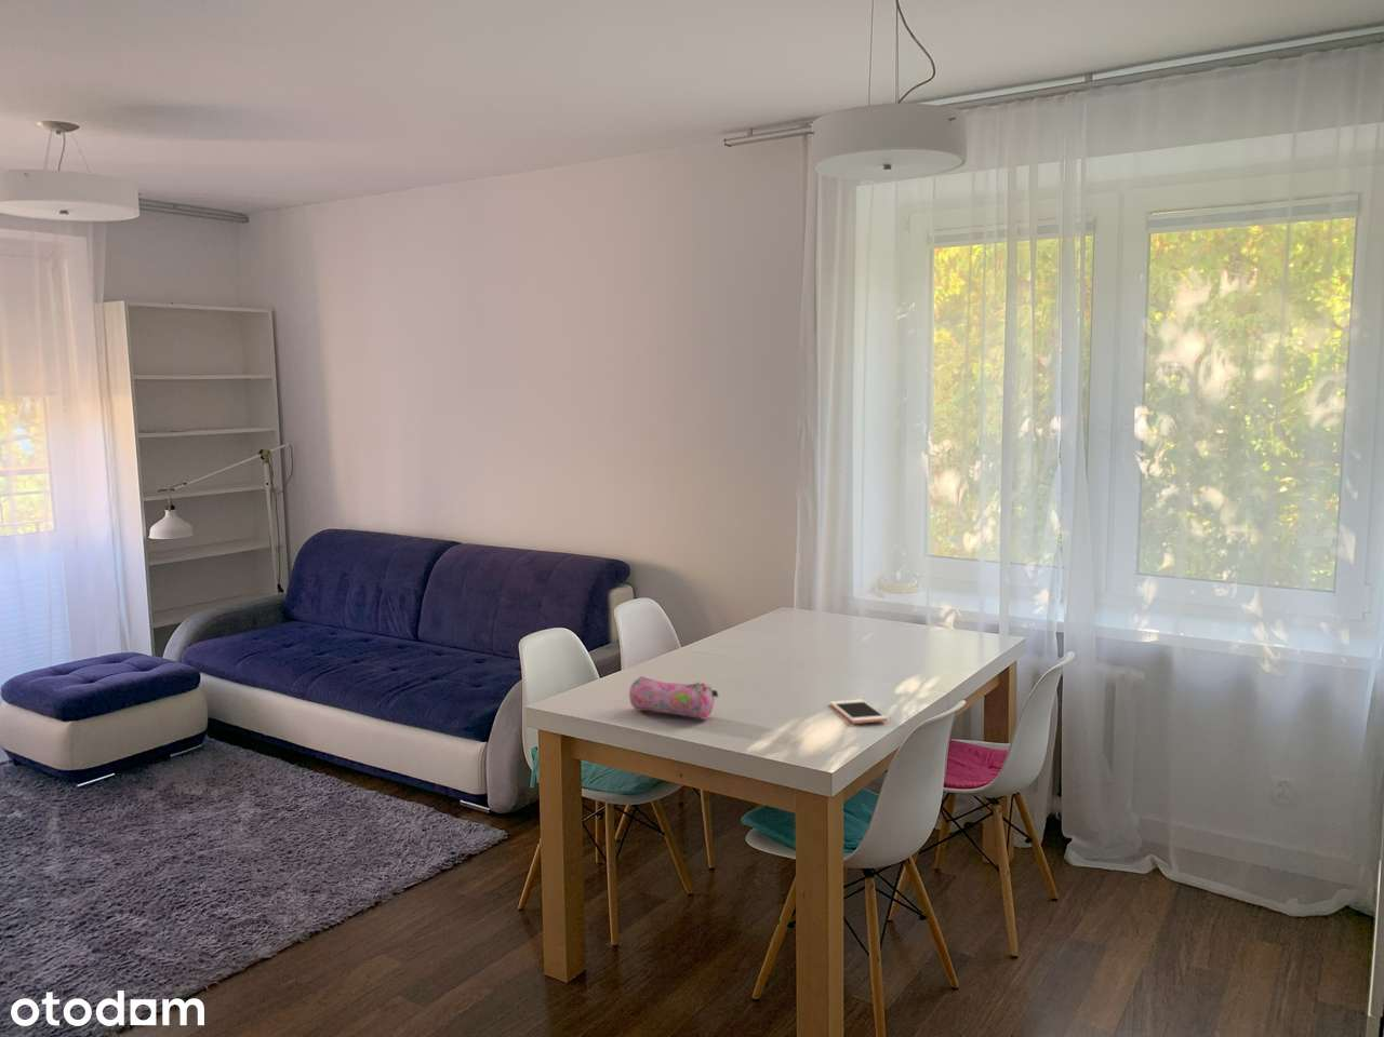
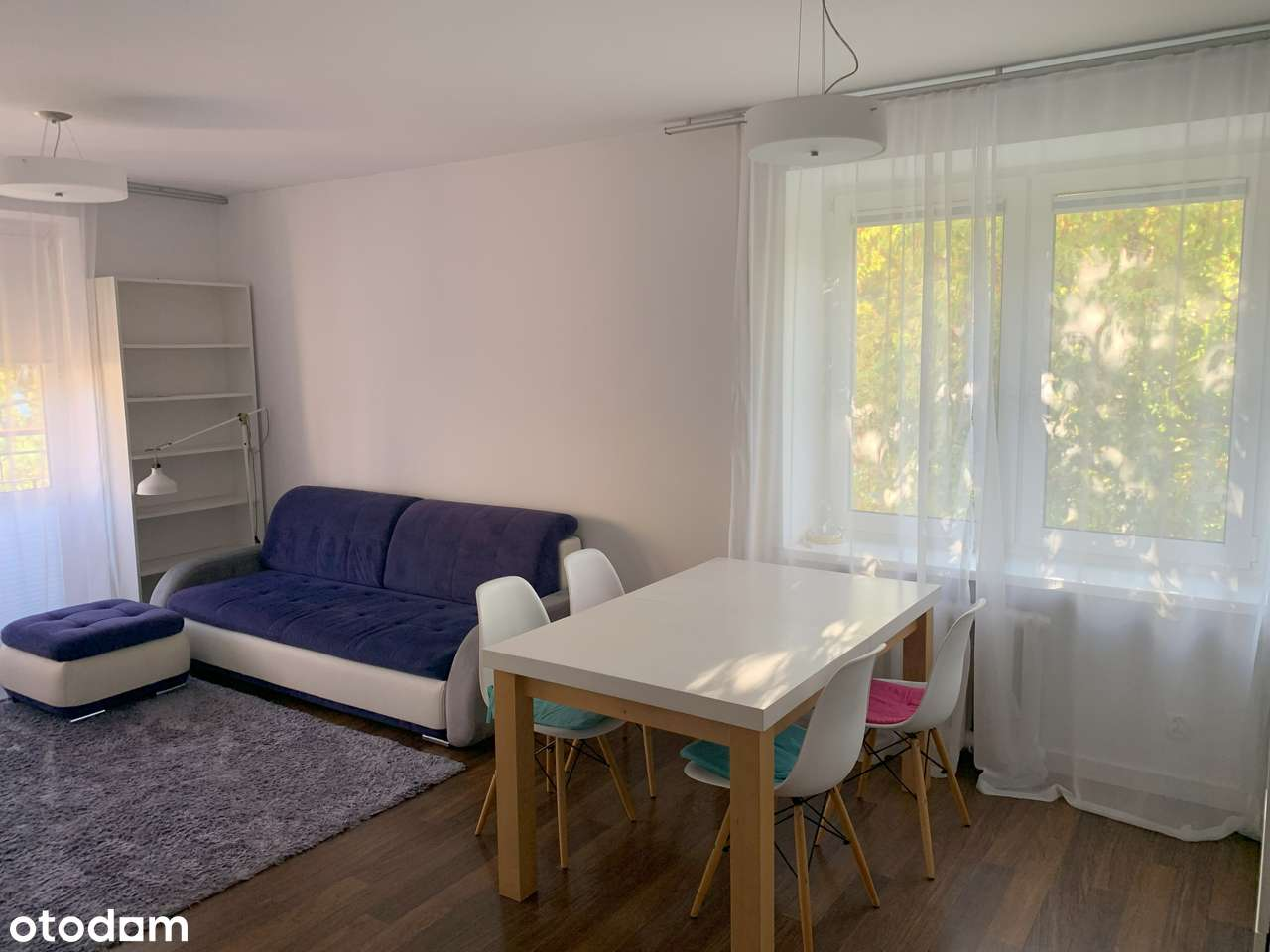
- cell phone (858, 711)
- pencil case (672, 696)
